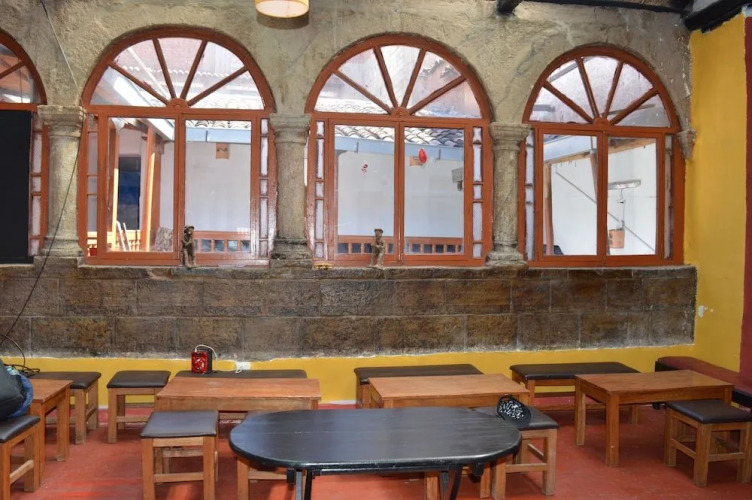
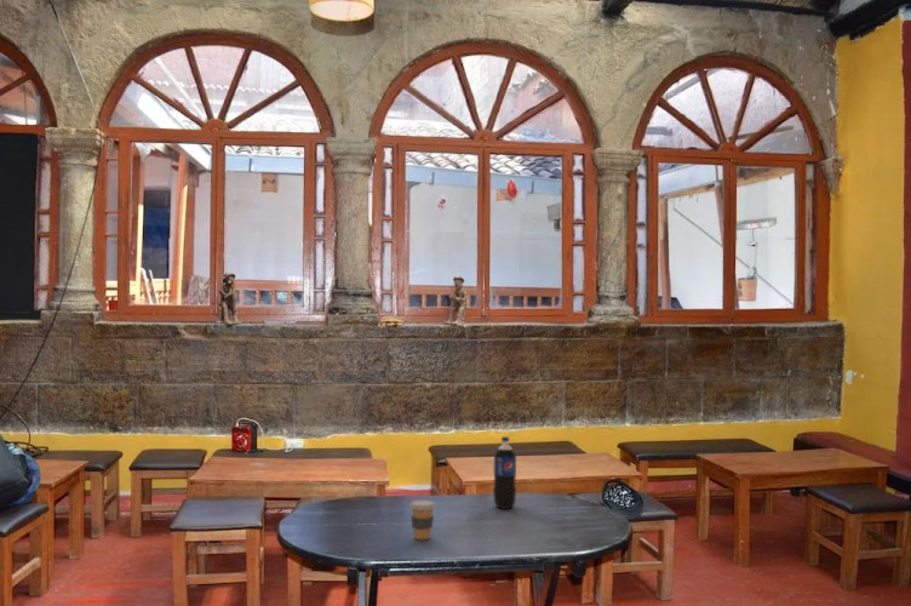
+ pop (504, 471)
+ coffee cup (422, 520)
